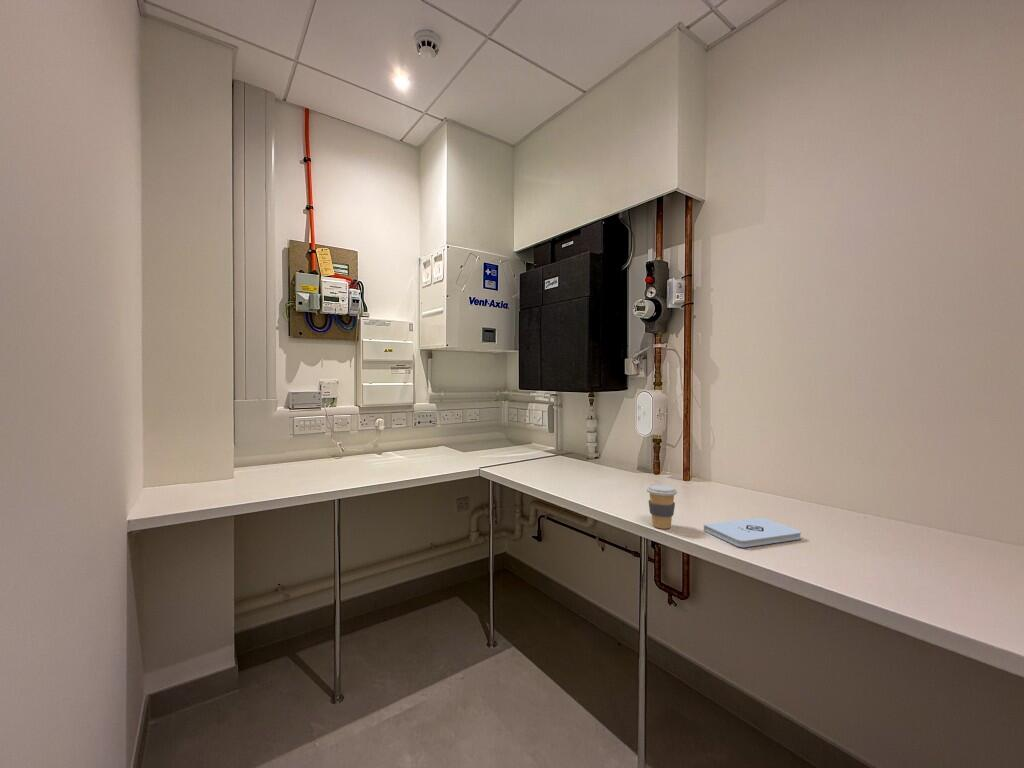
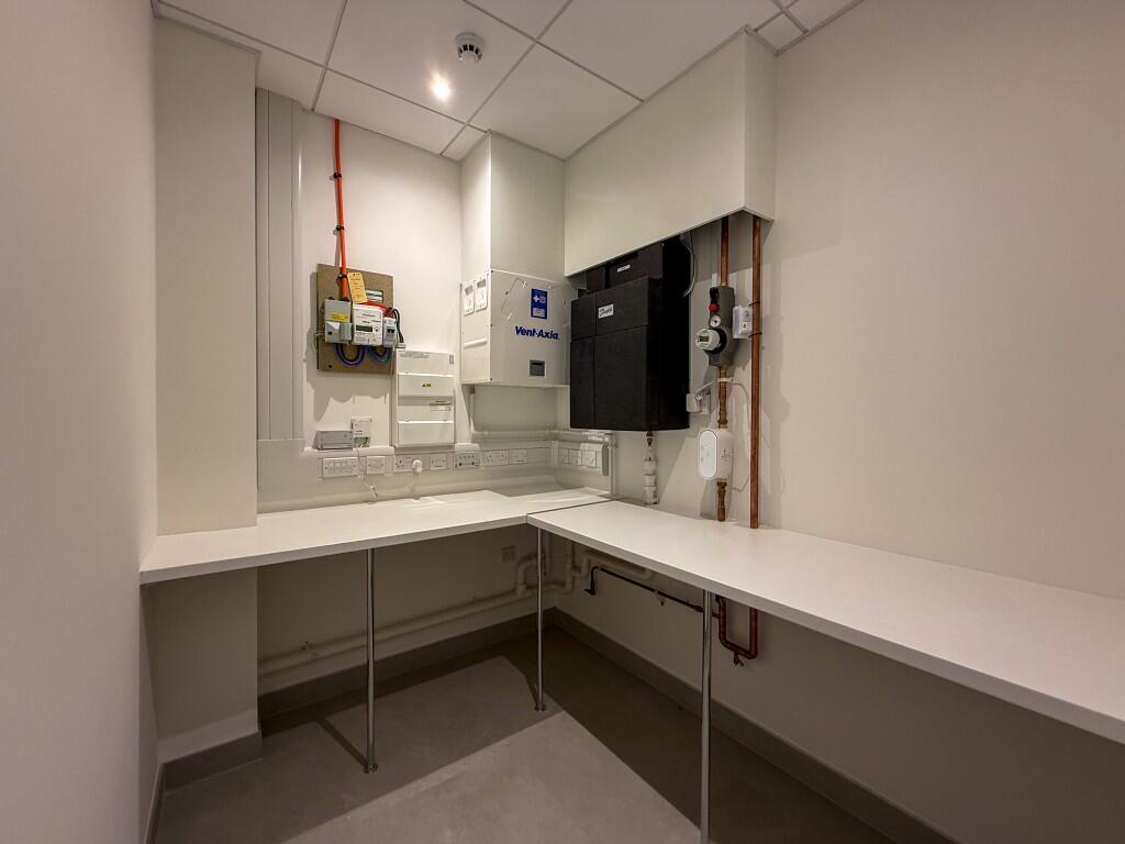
- coffee cup (661, 506)
- notepad (752, 531)
